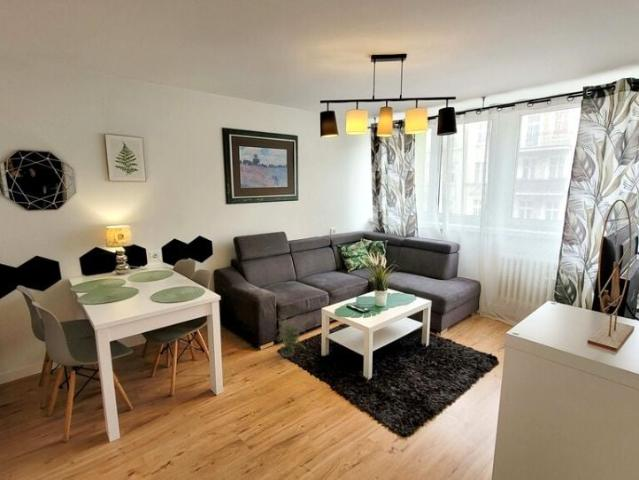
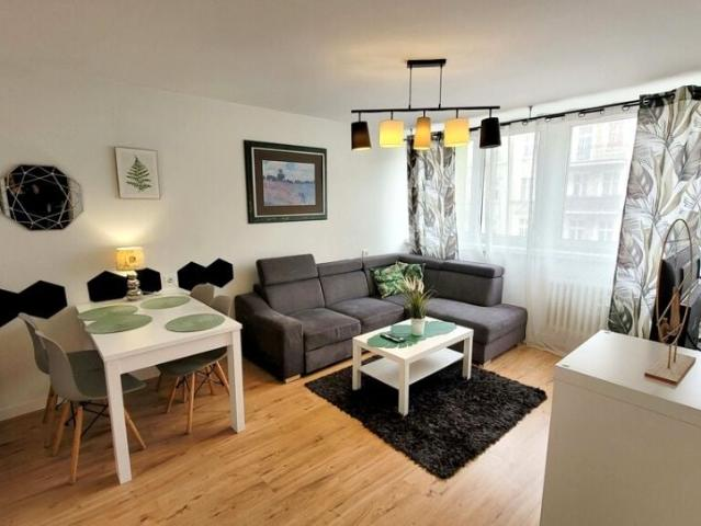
- potted plant (288, 336)
